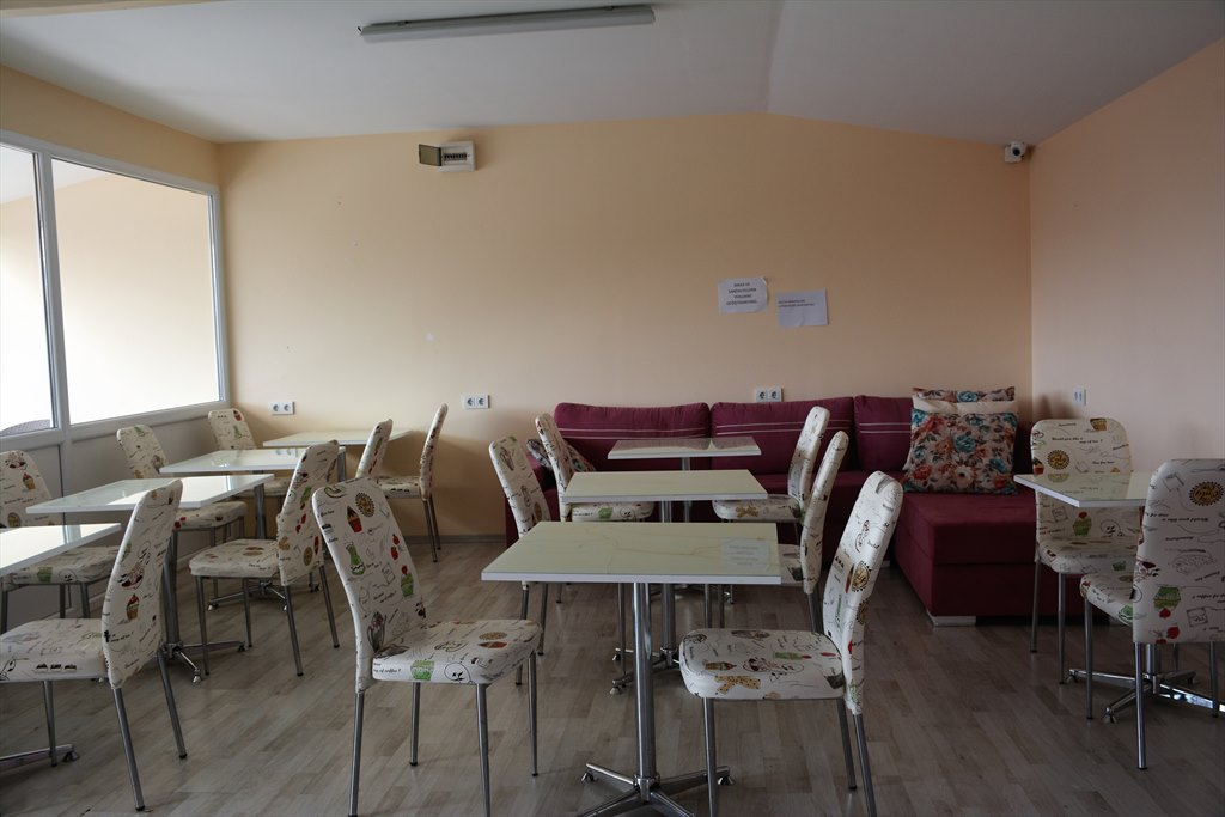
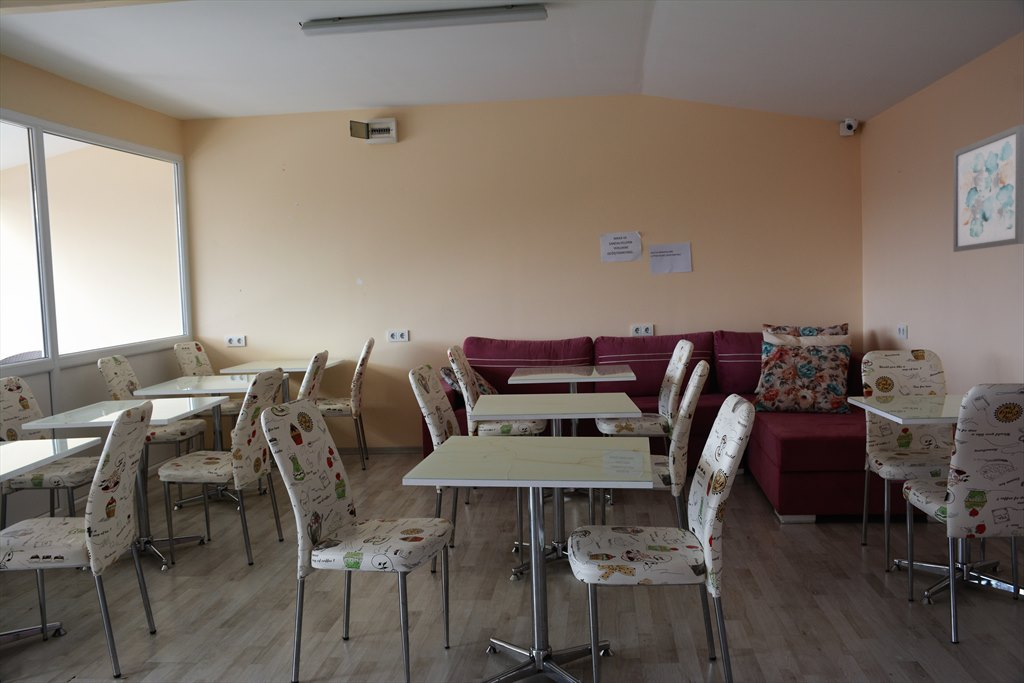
+ wall art (986, 193)
